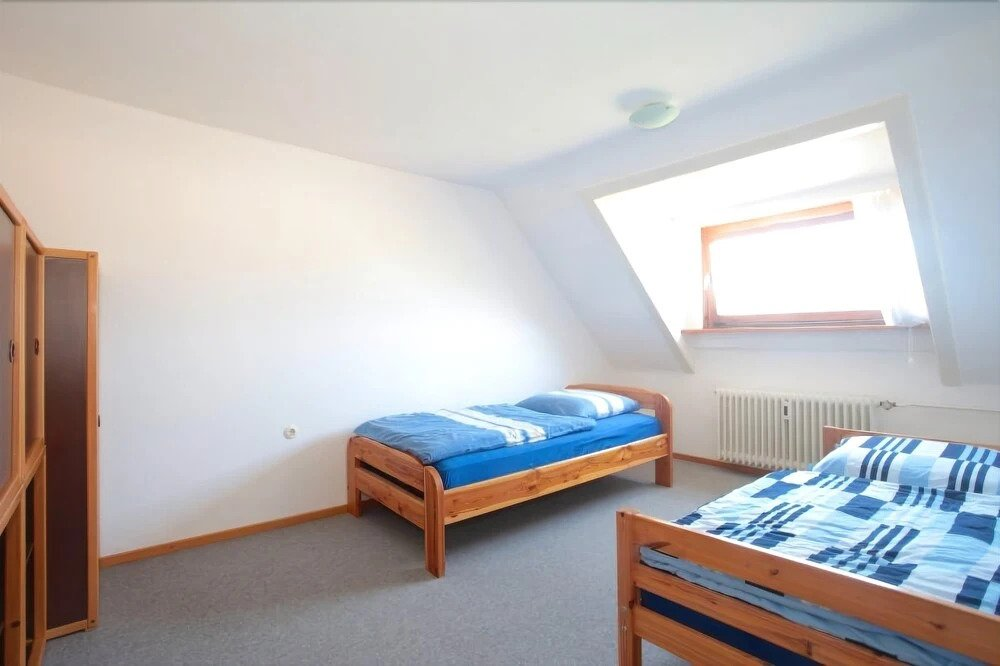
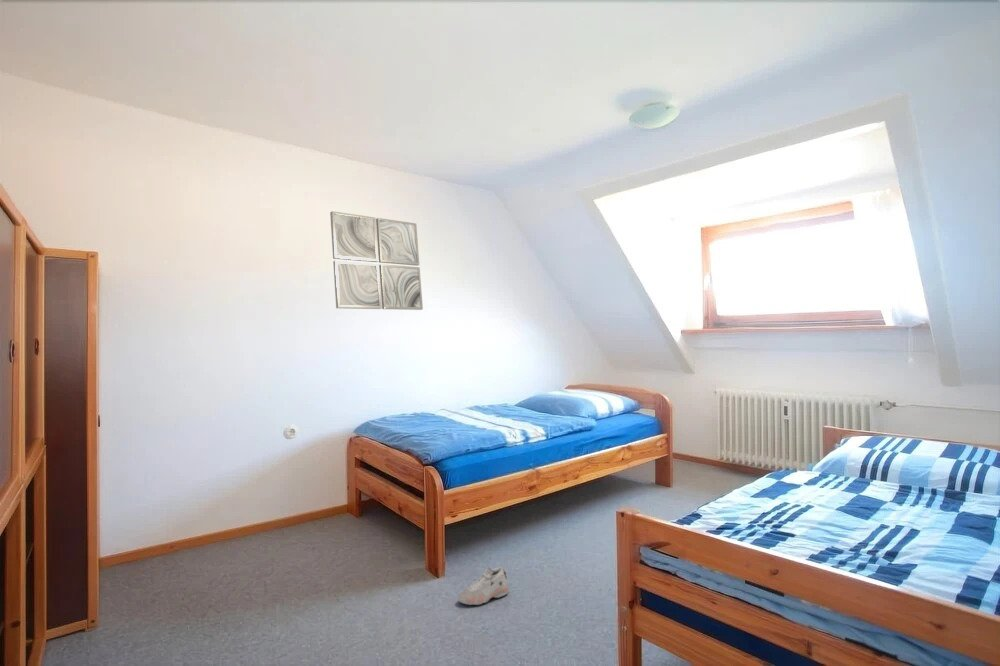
+ shoe (483, 584)
+ wall art (379, 262)
